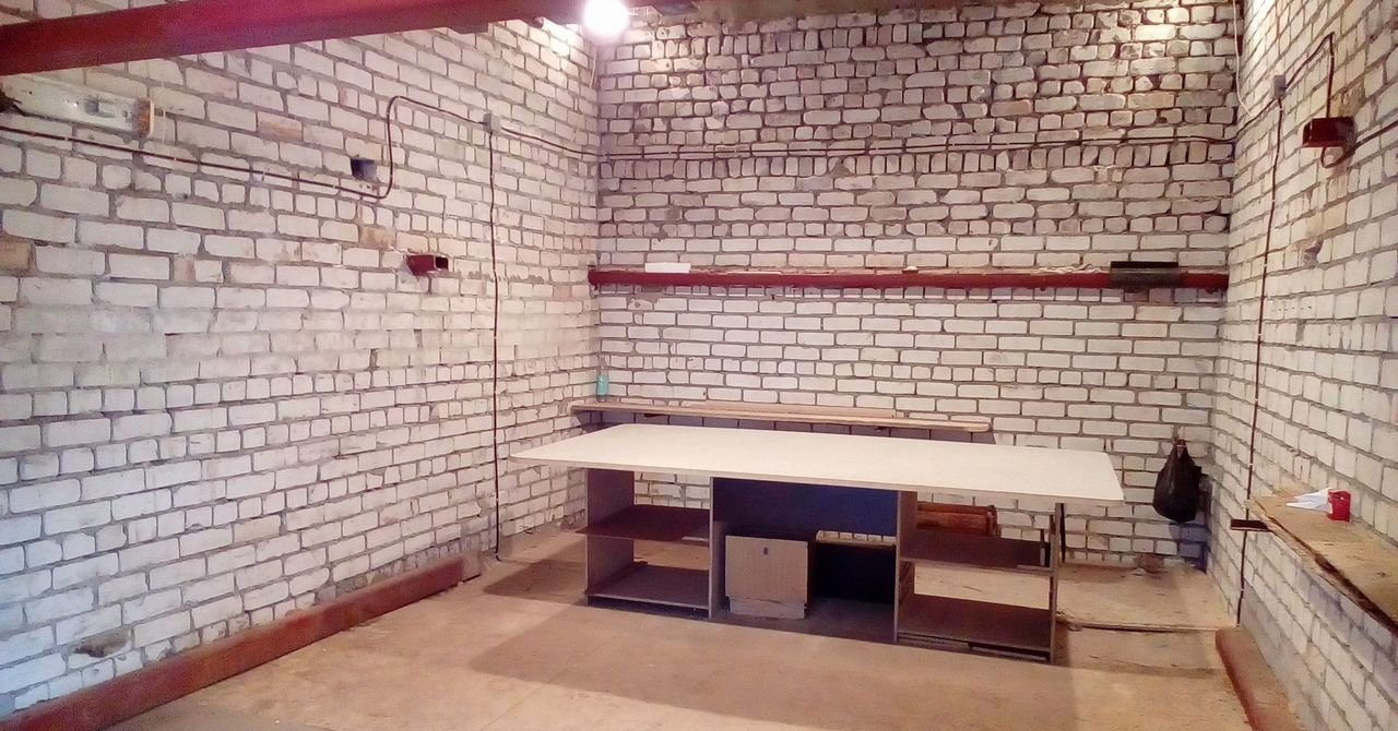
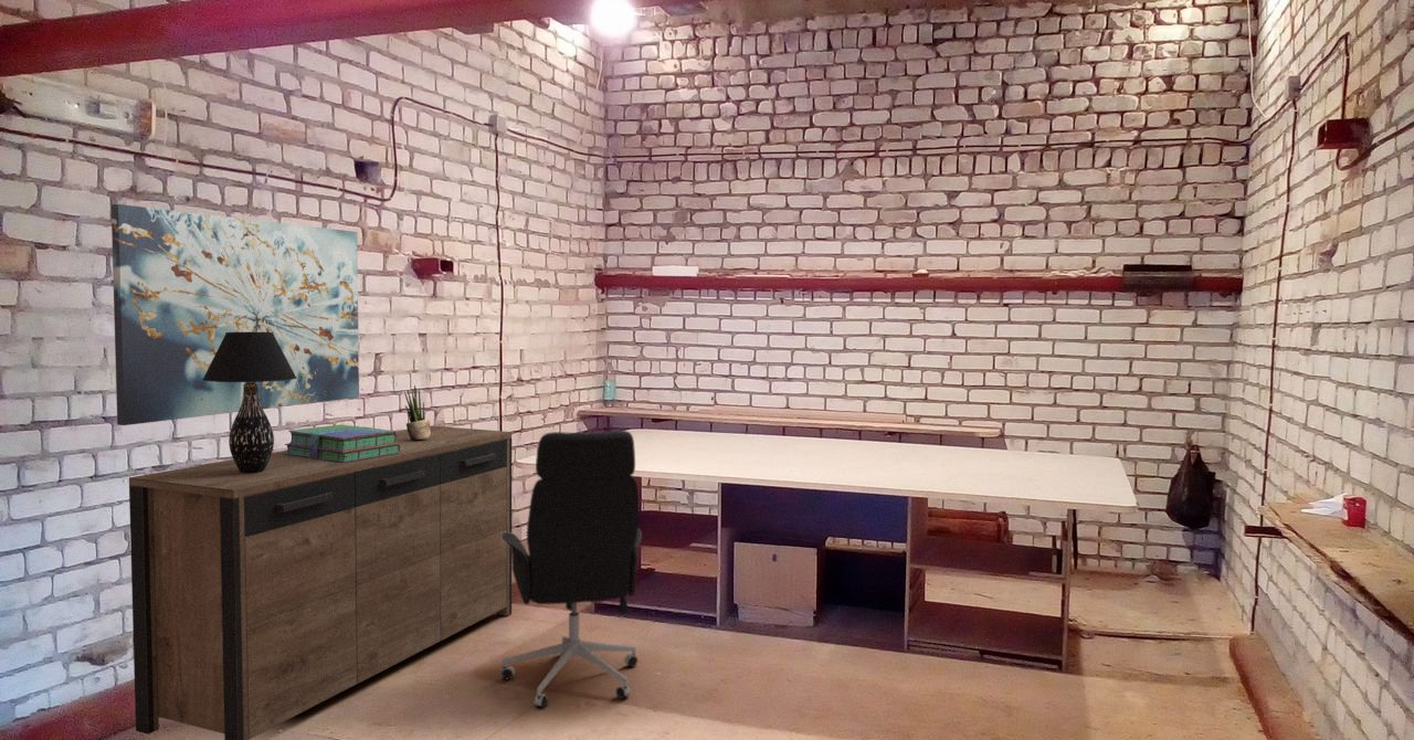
+ office chair (576, 553)
+ potted plant (415, 411)
+ stack of books (342, 441)
+ sideboard (356, 558)
+ table lamp (251, 401)
+ wall art (253, 315)
